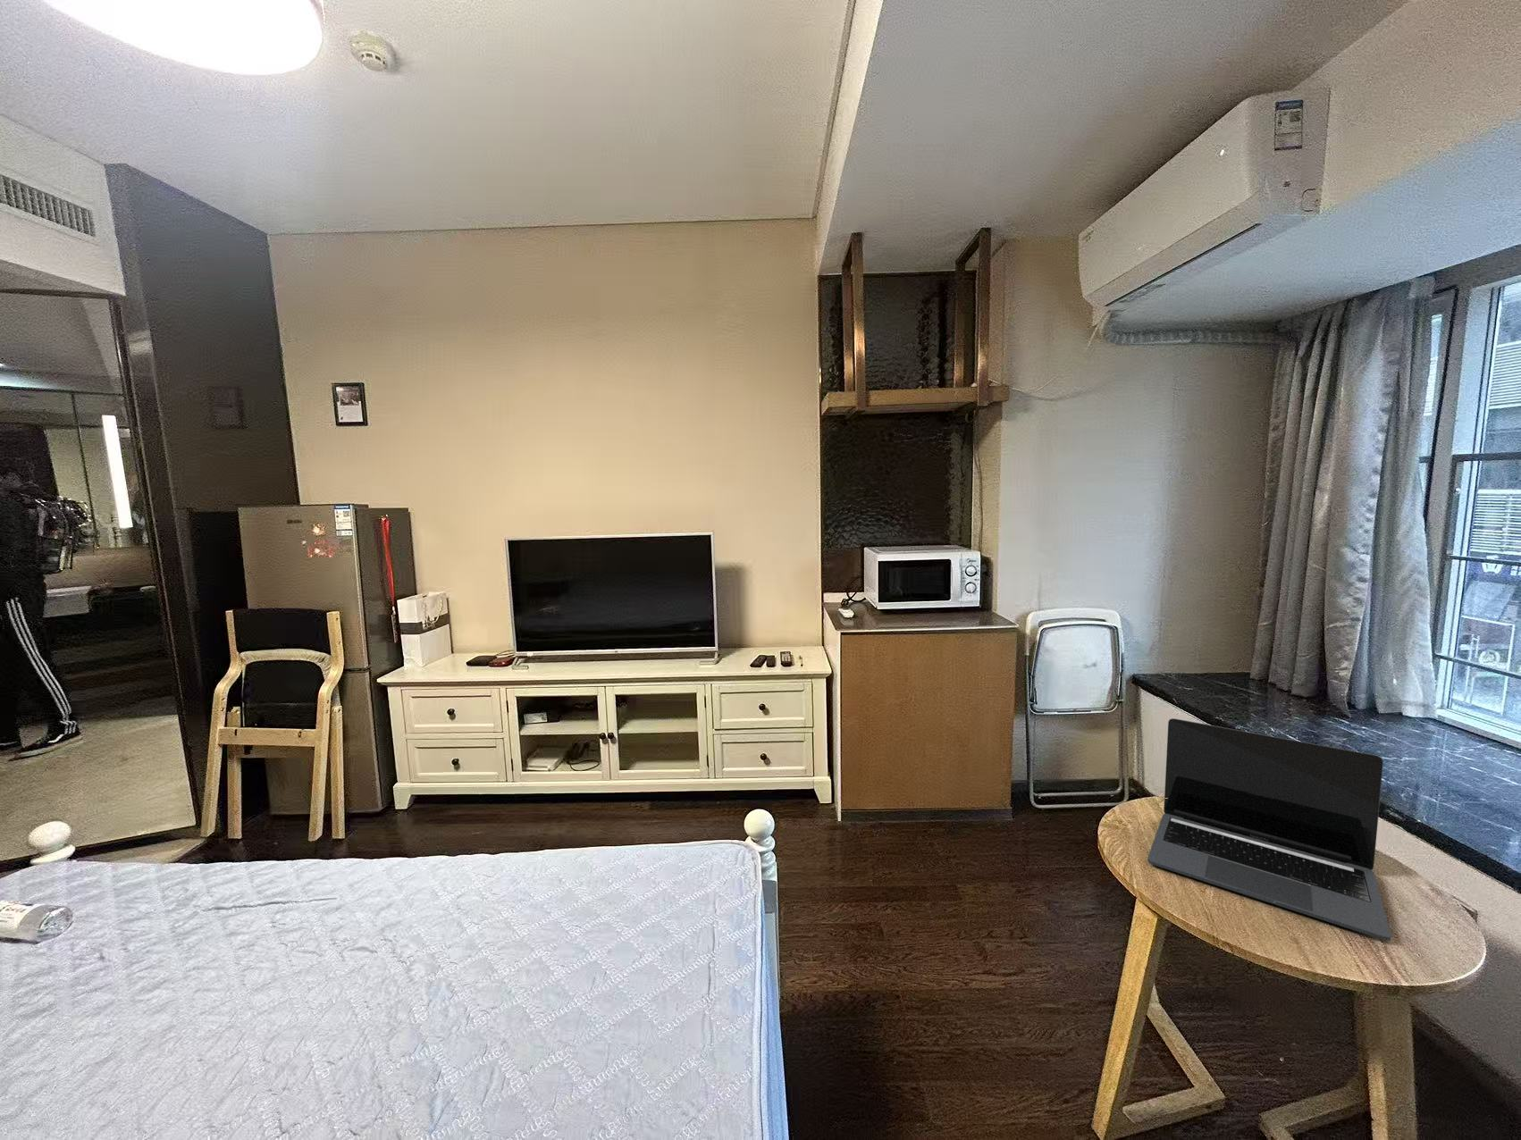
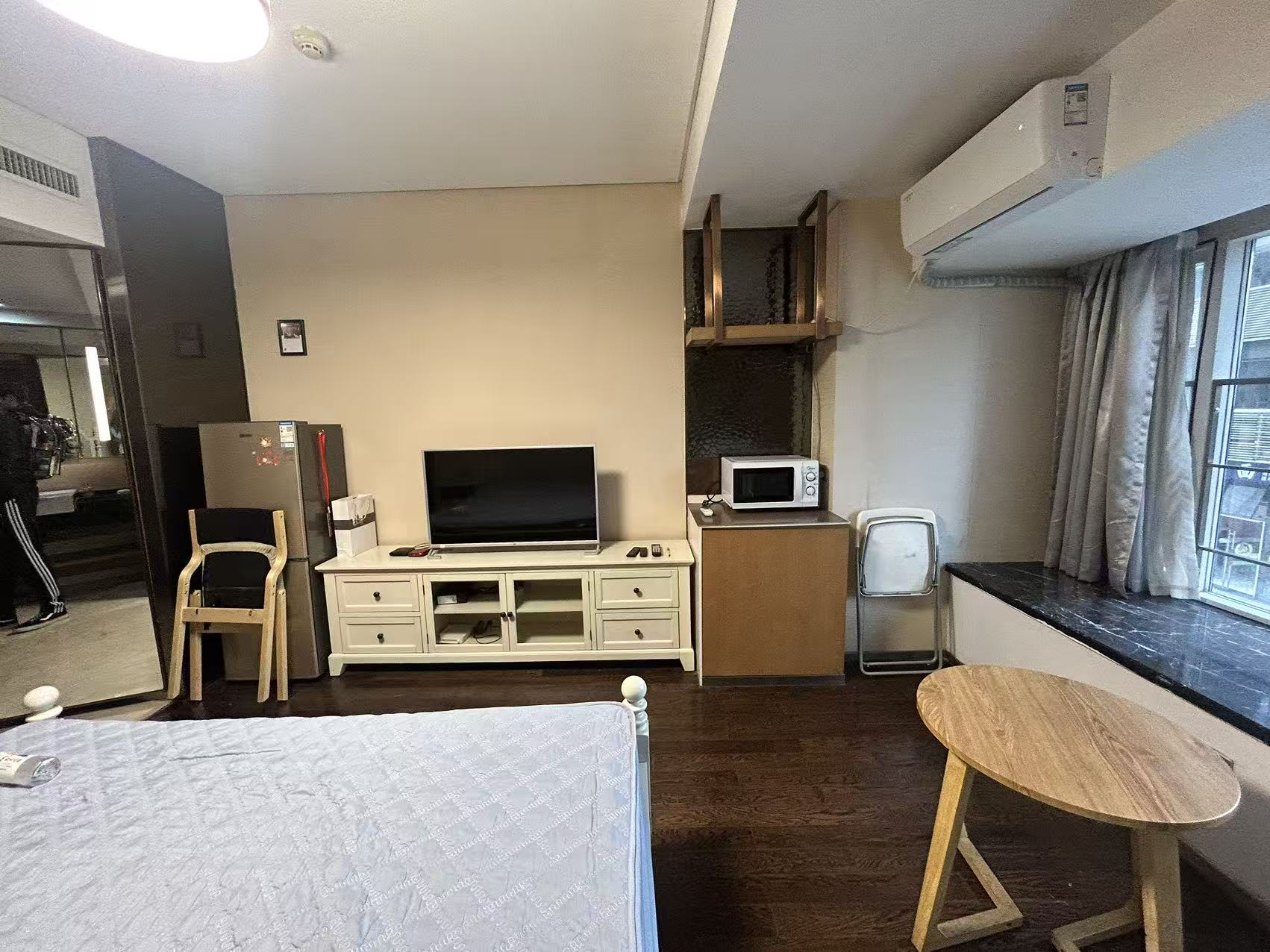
- laptop (1261, 812)
